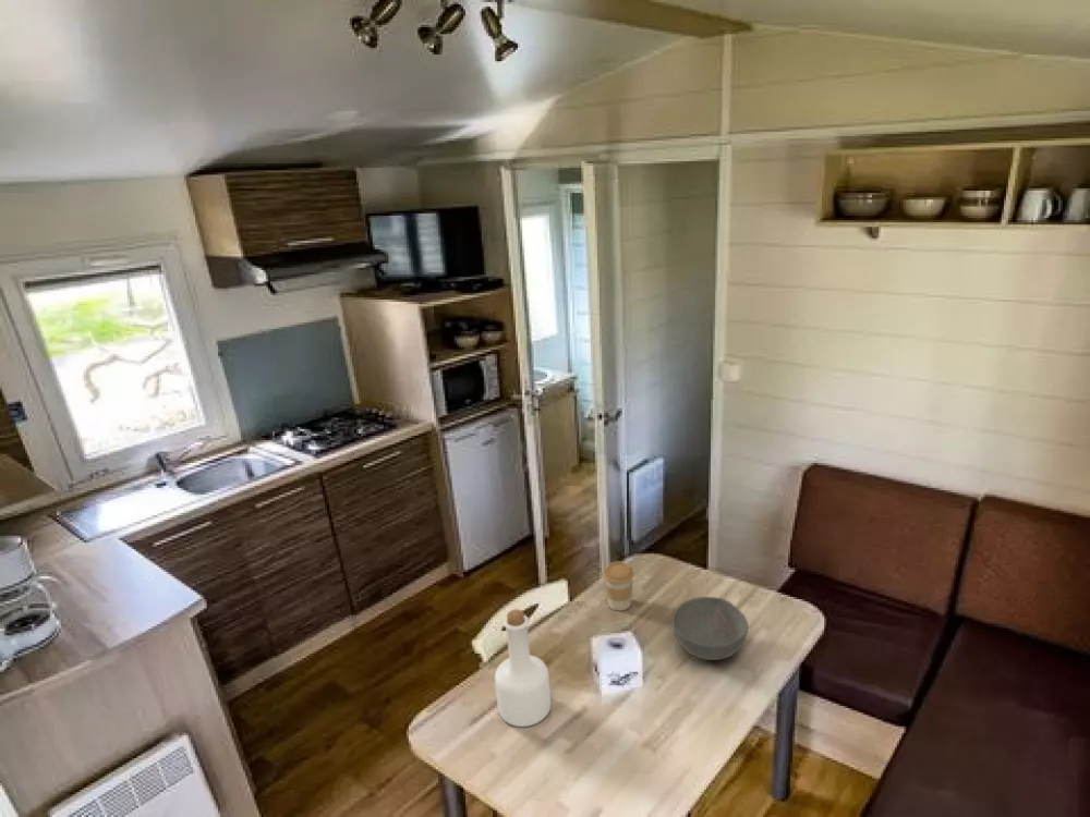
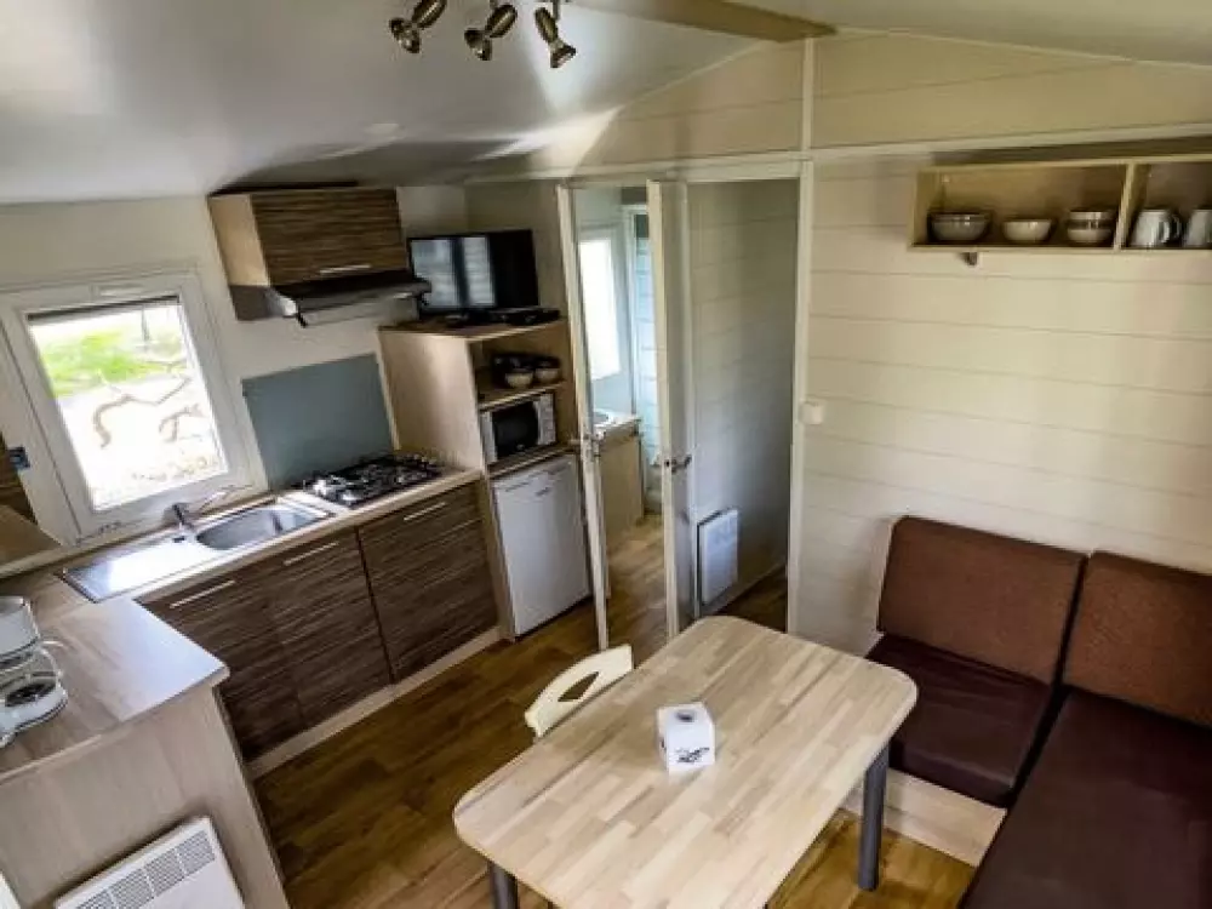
- bowl (708, 633)
- bottle (520, 661)
- coffee cup (618, 585)
